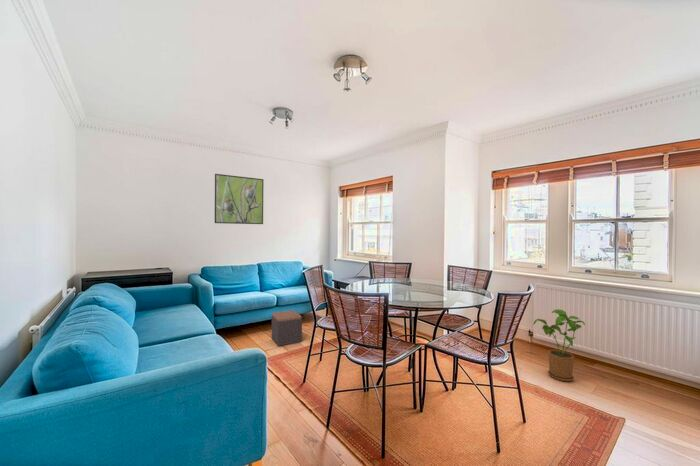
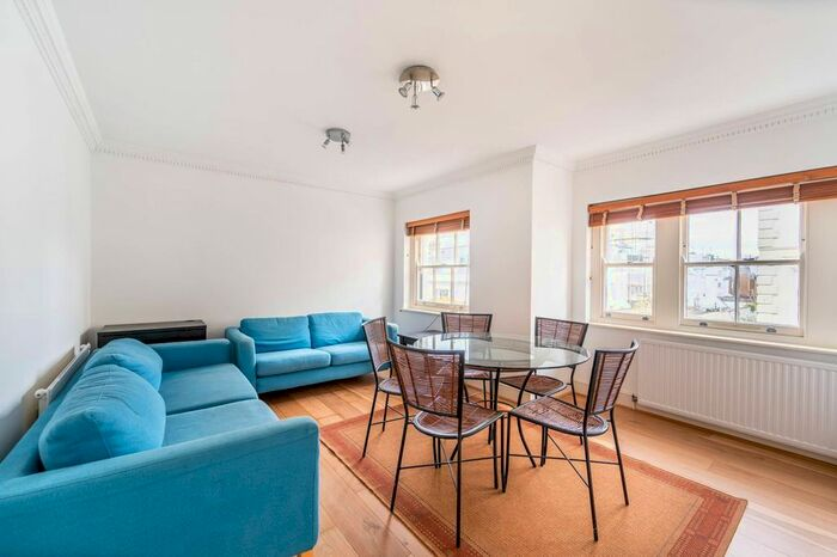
- footstool (286, 326)
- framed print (240, 200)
- house plant (557, 343)
